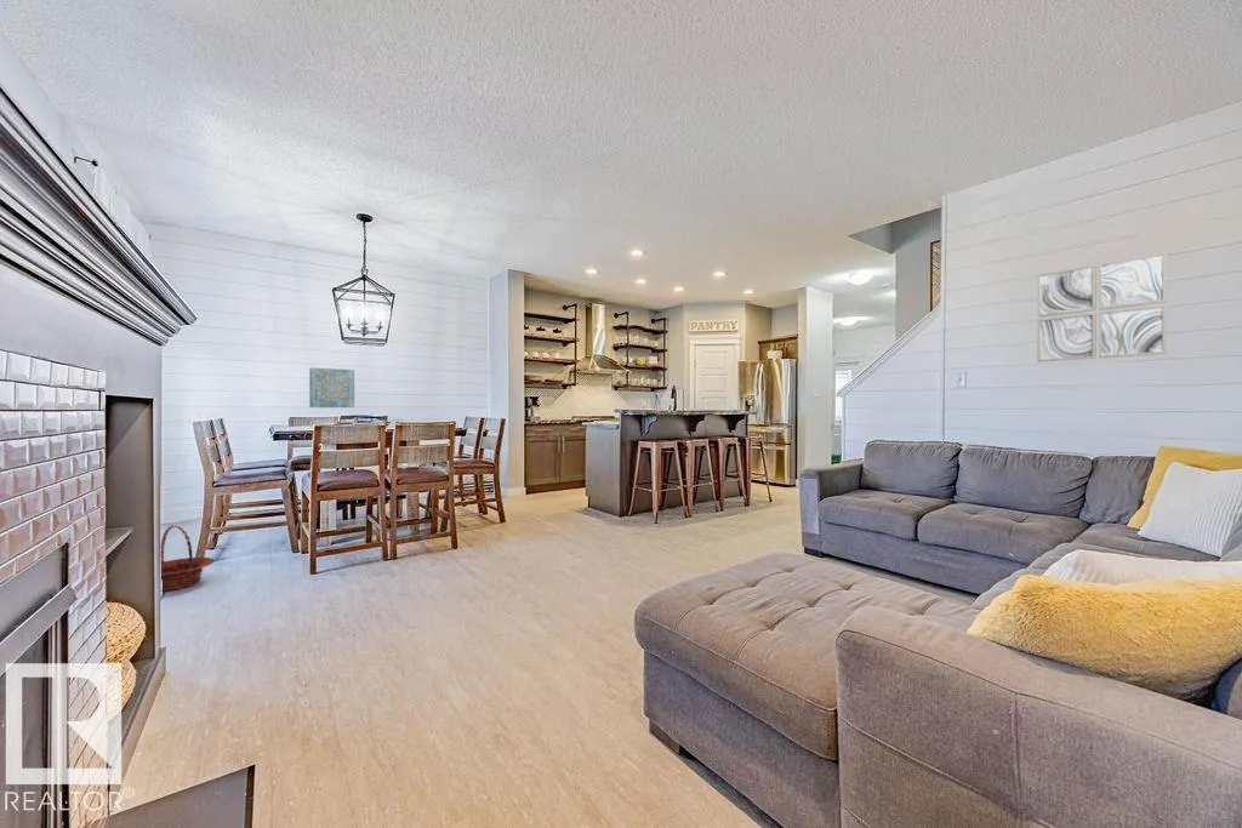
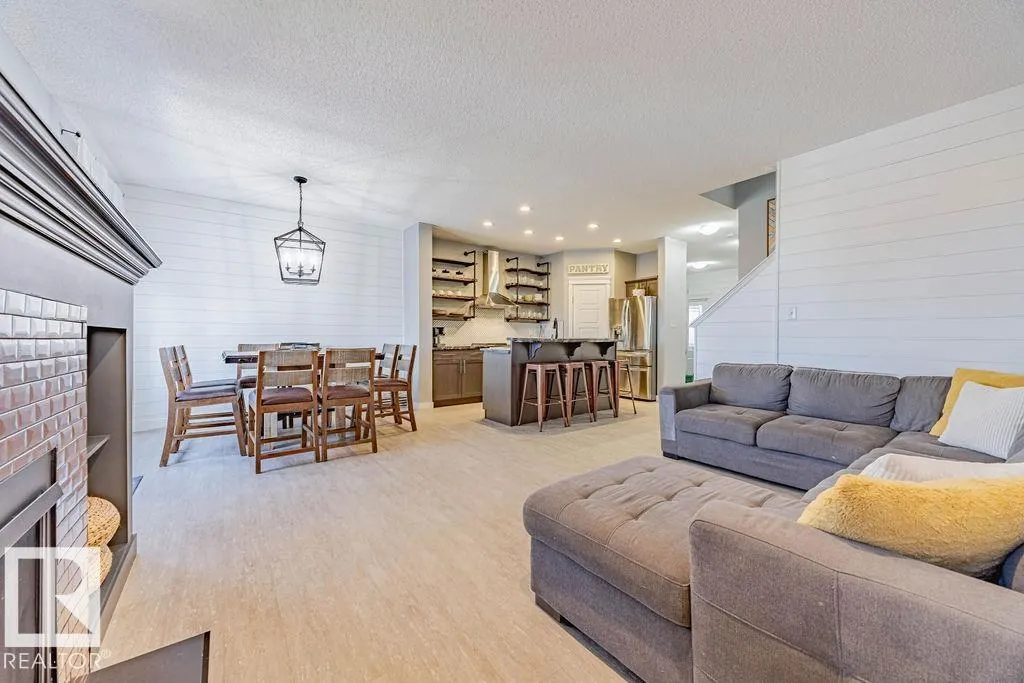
- wall art (332, 388)
- wall art (1095, 309)
- basket (177, 559)
